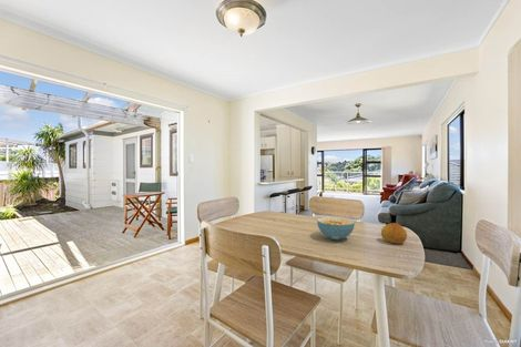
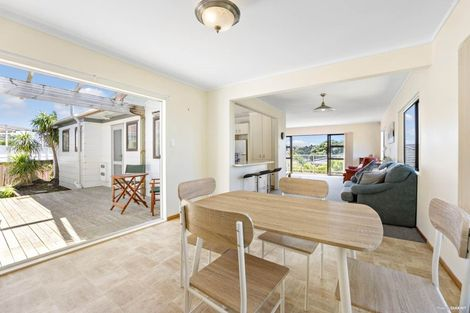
- cereal bowl (335, 229)
- fruit (394, 232)
